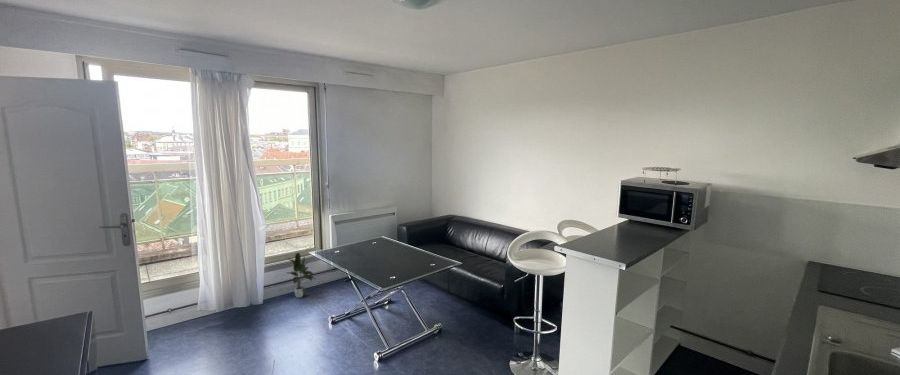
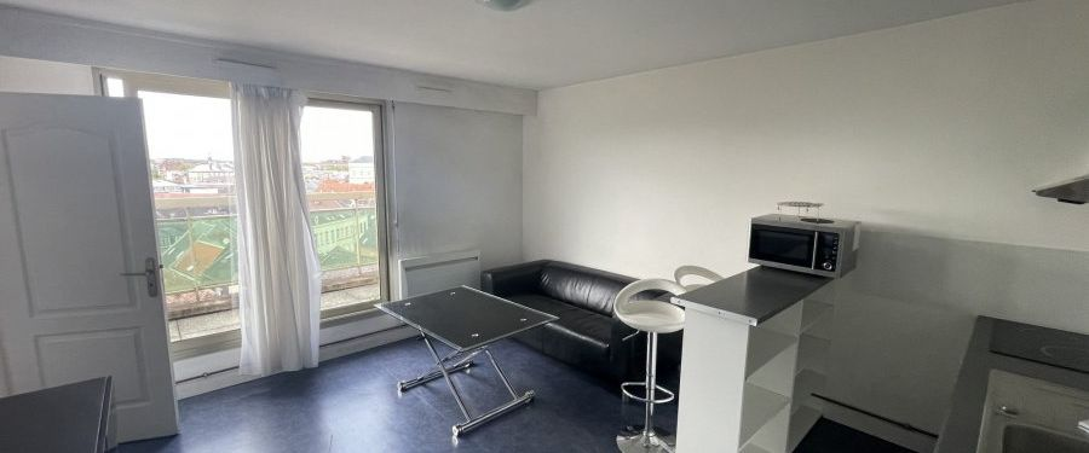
- potted plant (300, 275)
